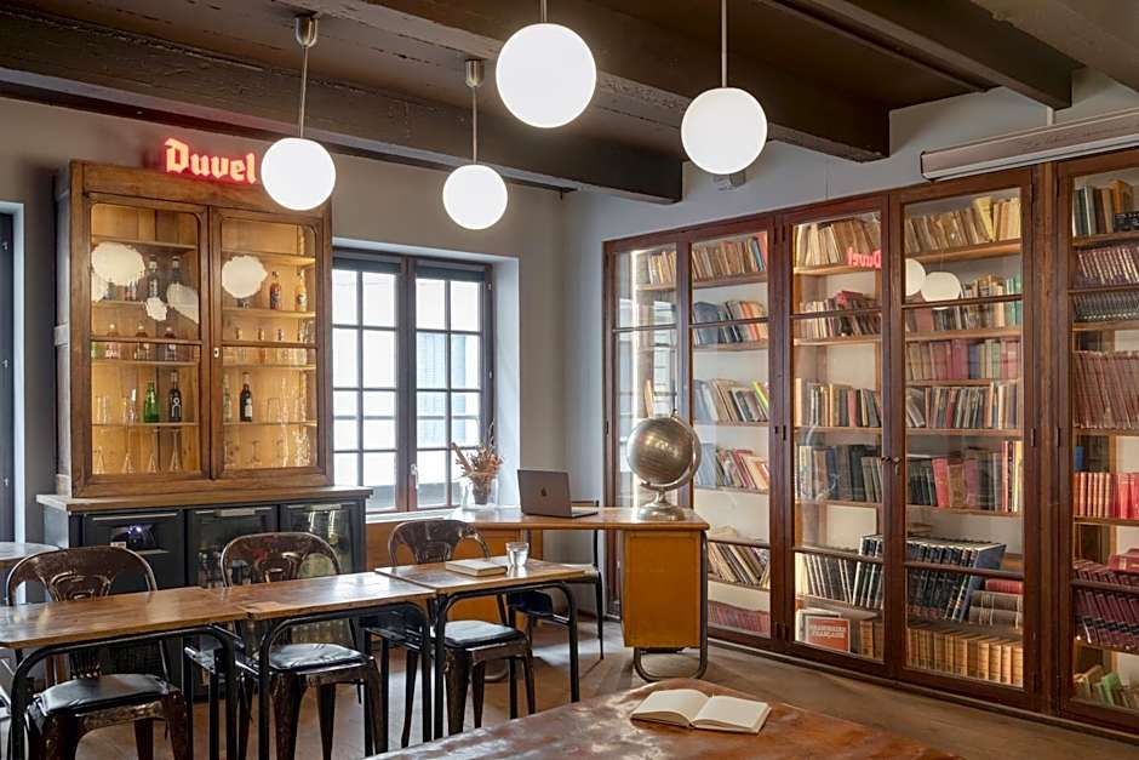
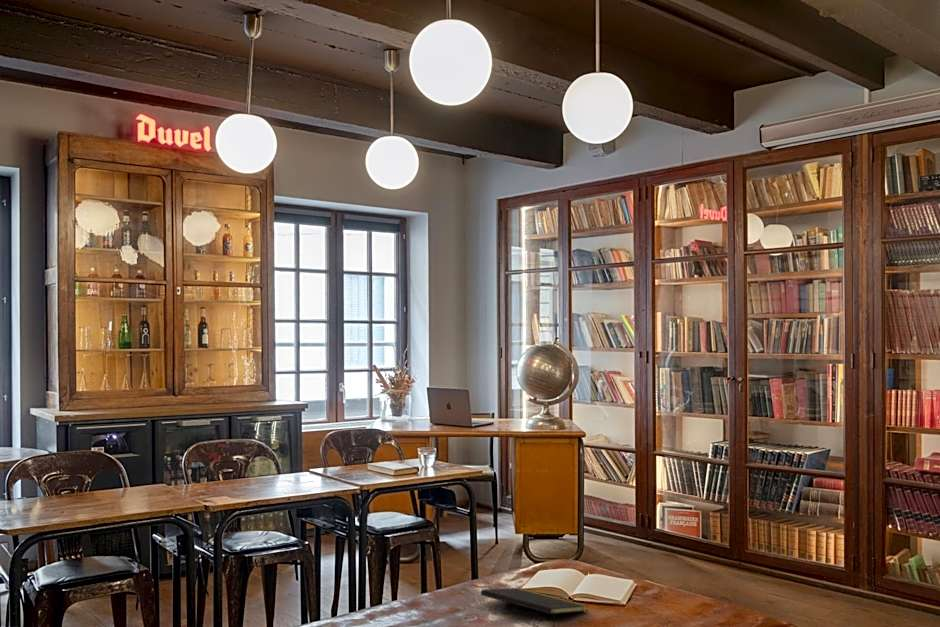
+ notepad (534, 600)
